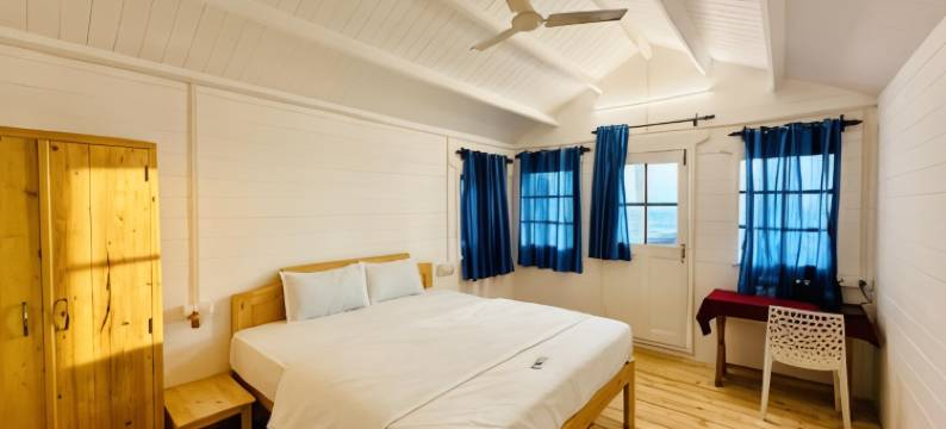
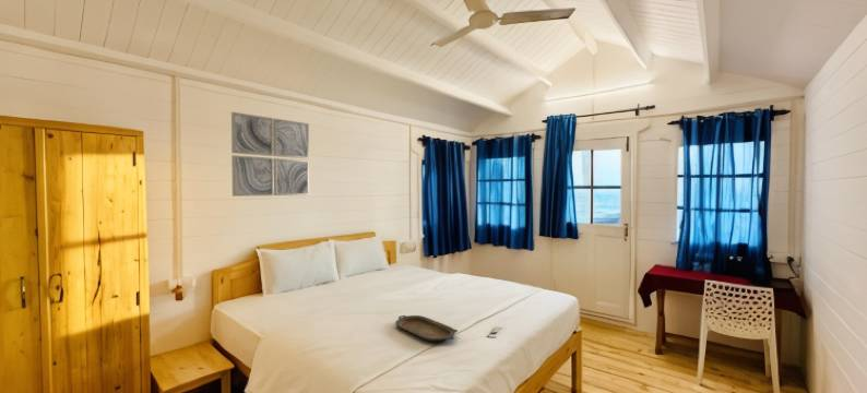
+ serving tray (424, 329)
+ wall art (272, 155)
